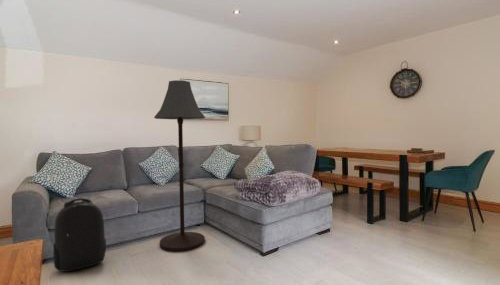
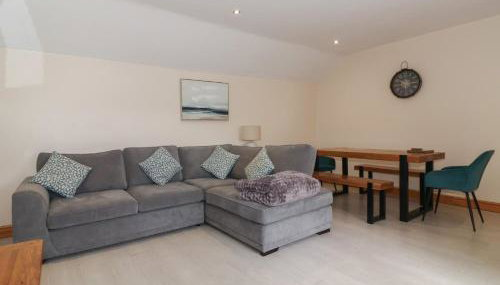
- backpack (79, 231)
- floor lamp (181, 163)
